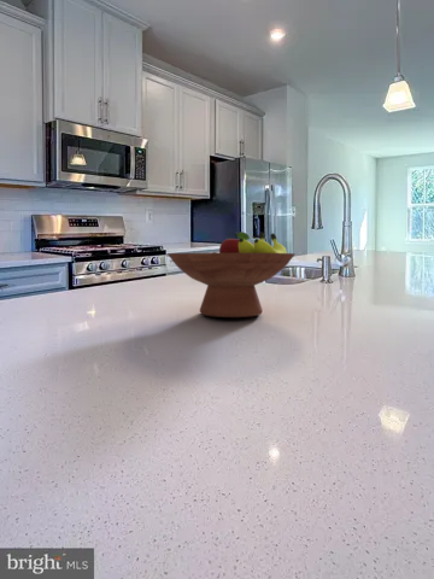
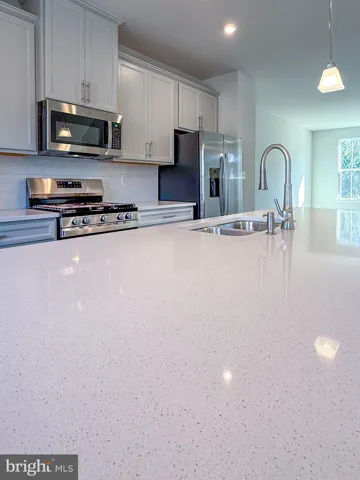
- fruit bowl (230, 271)
